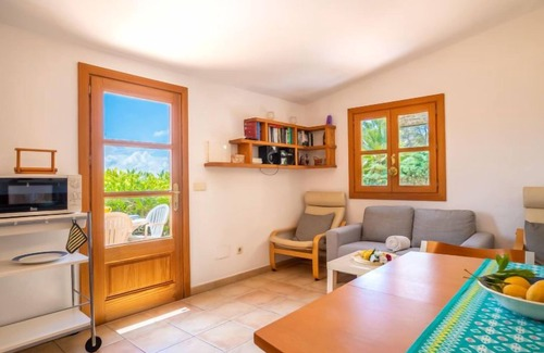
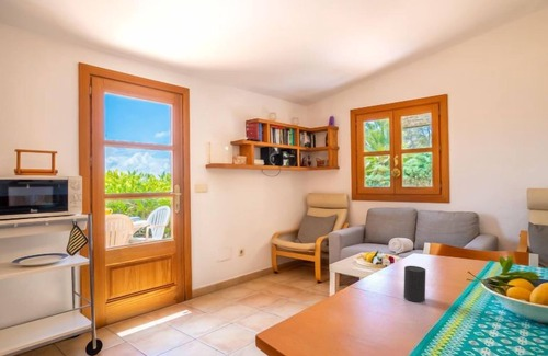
+ cup (414, 283)
